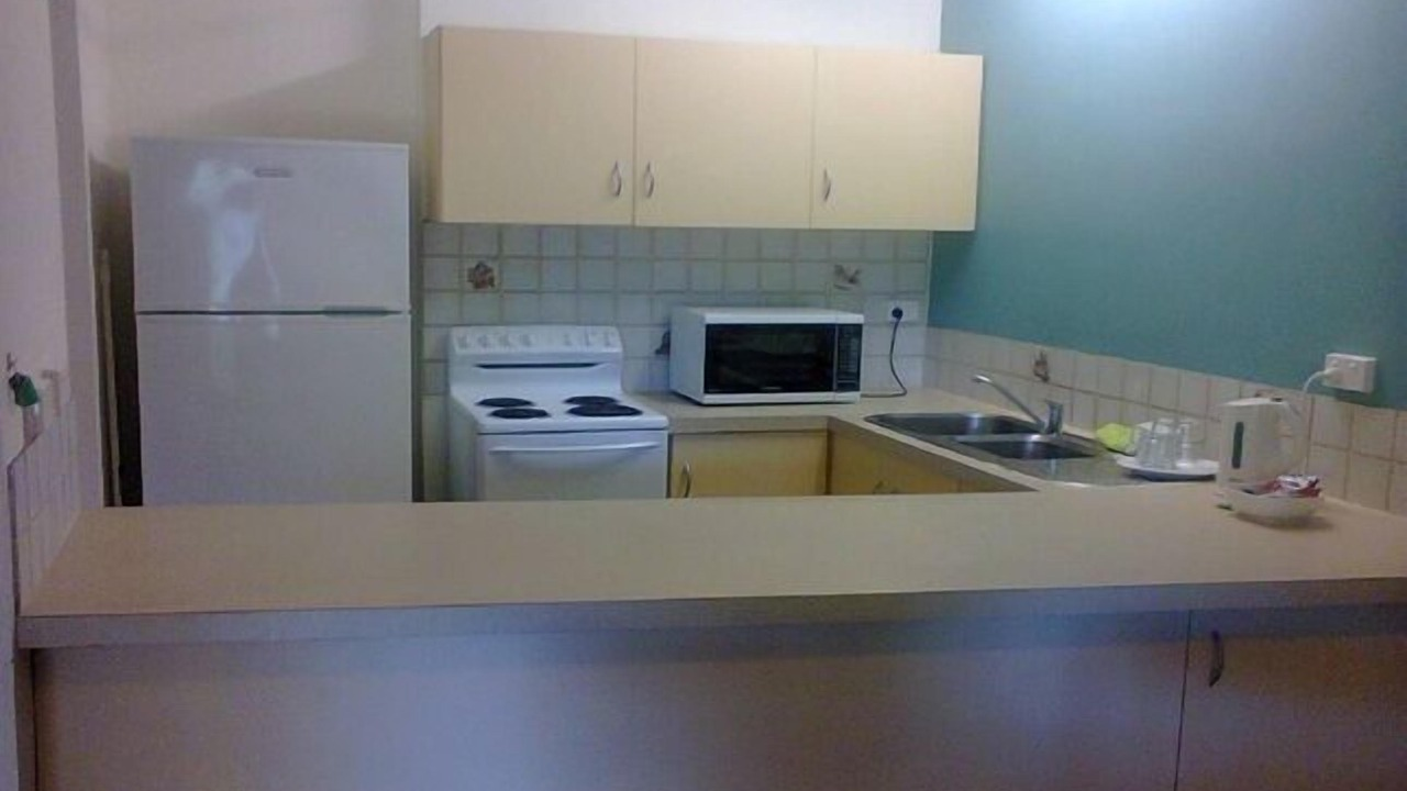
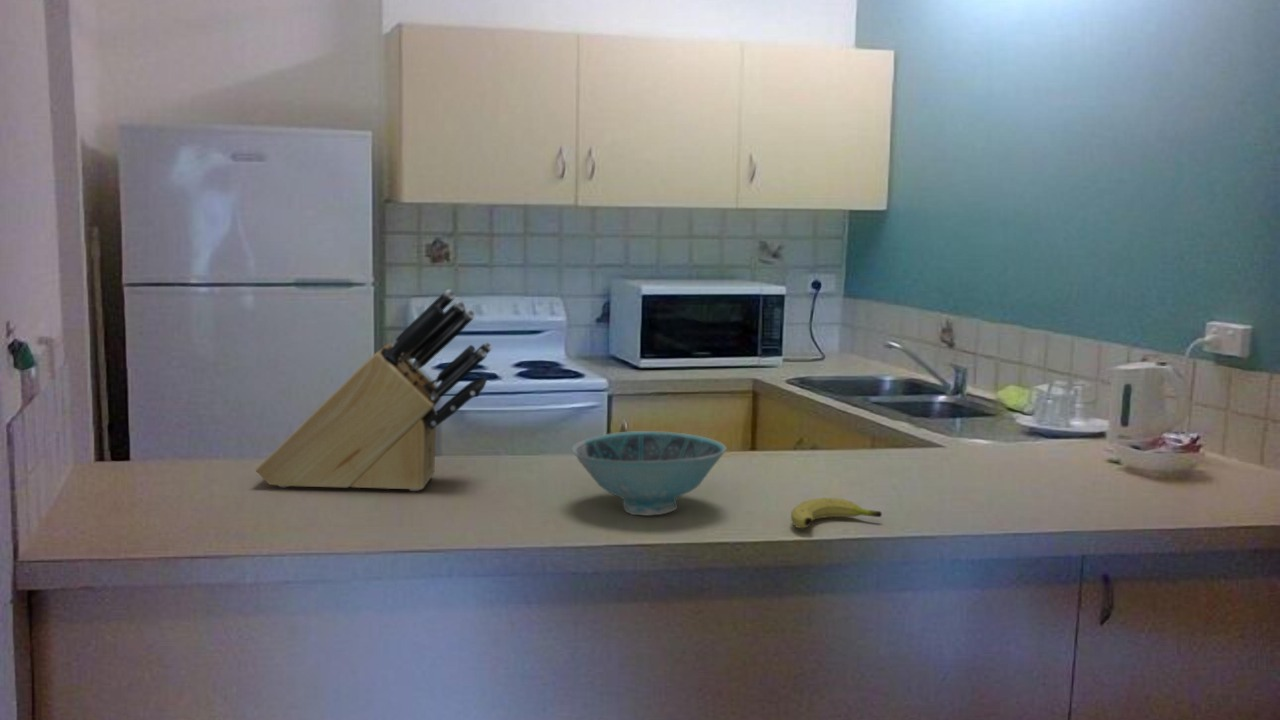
+ knife block (377, 387)
+ fruit (836, 514)
+ bowl (648, 476)
